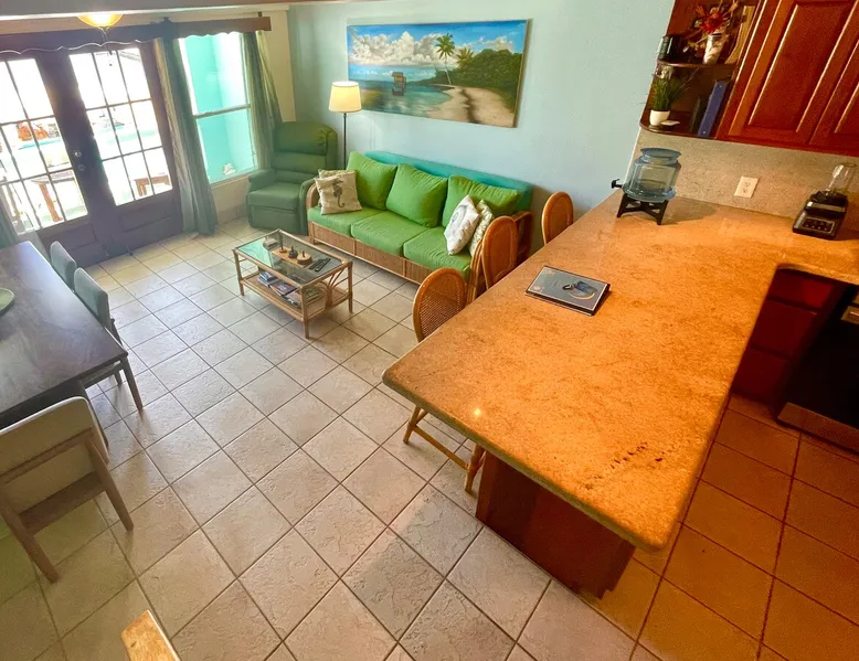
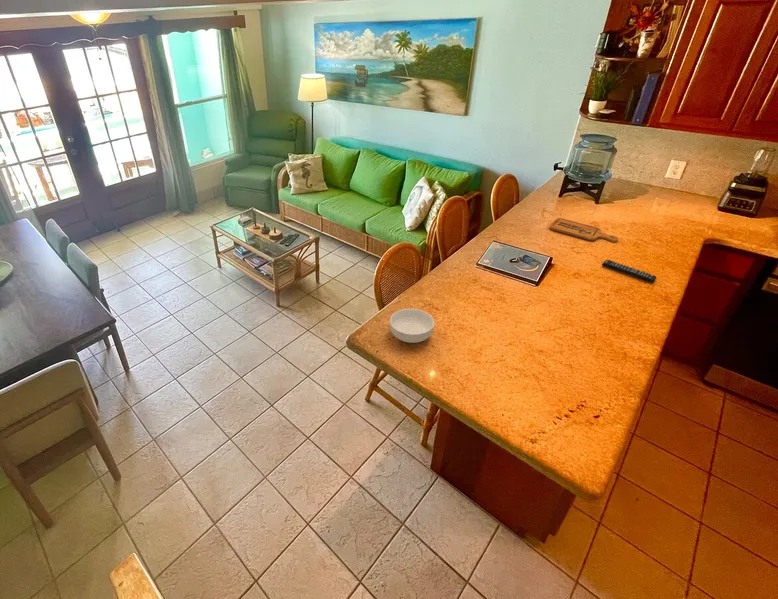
+ cereal bowl (411, 328)
+ cutting board (584, 231)
+ remote control (628, 271)
